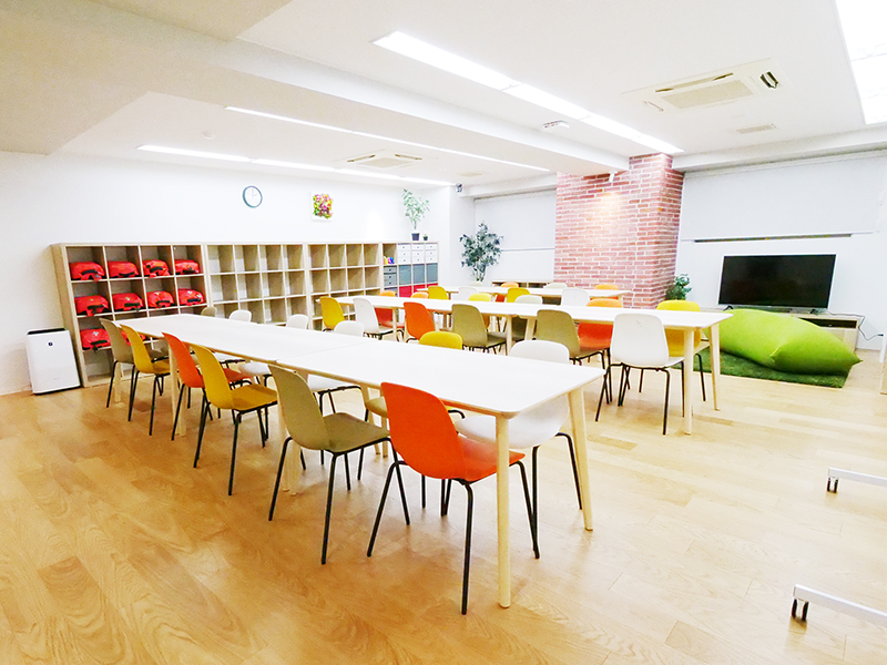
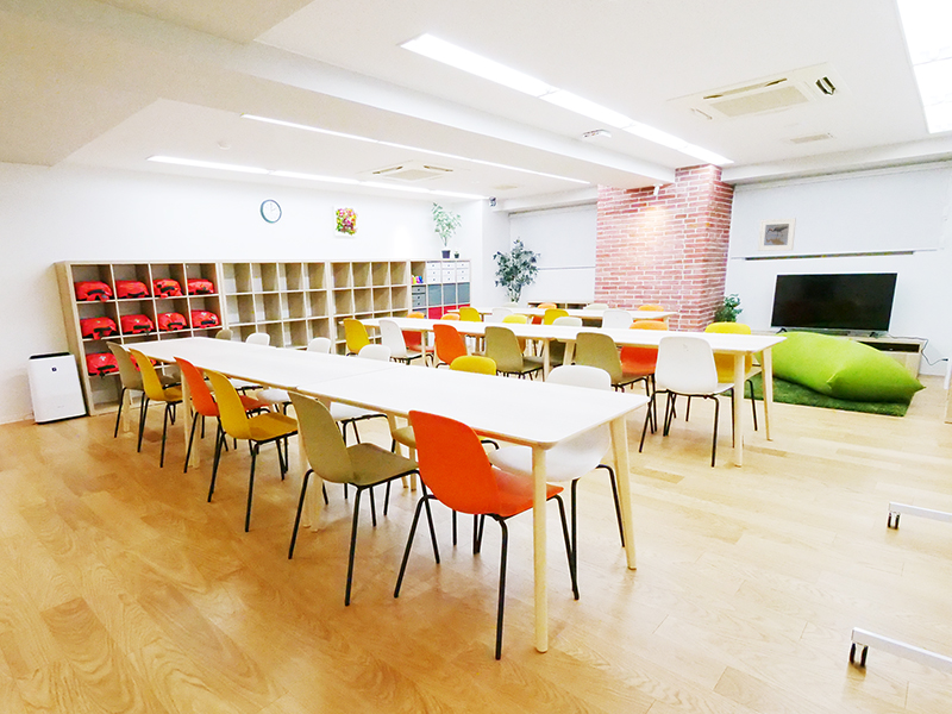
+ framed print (776, 234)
